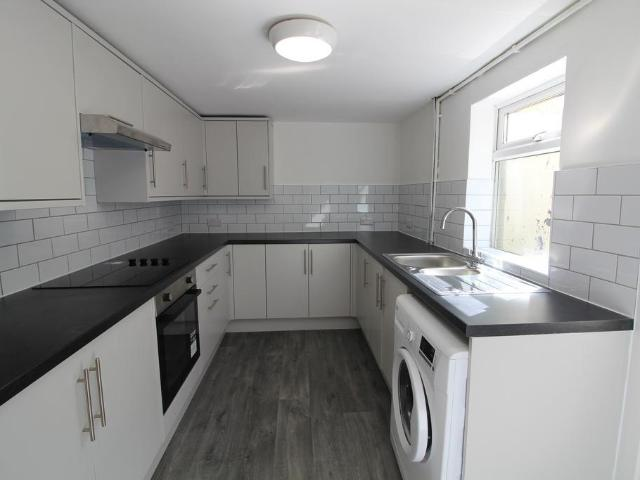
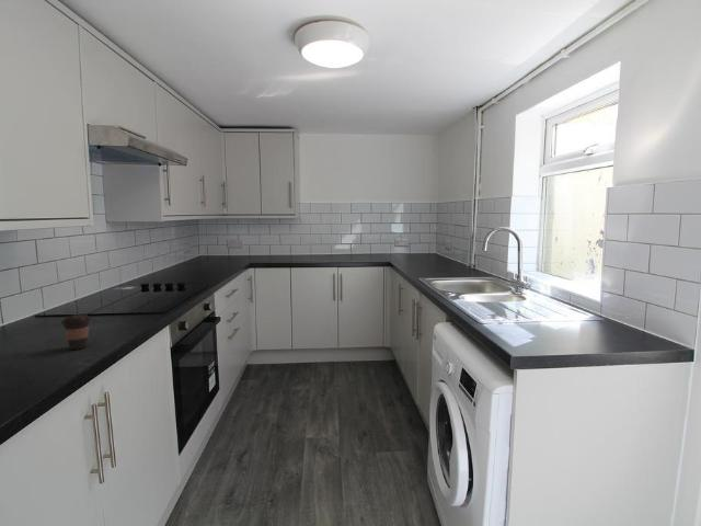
+ coffee cup (77, 331)
